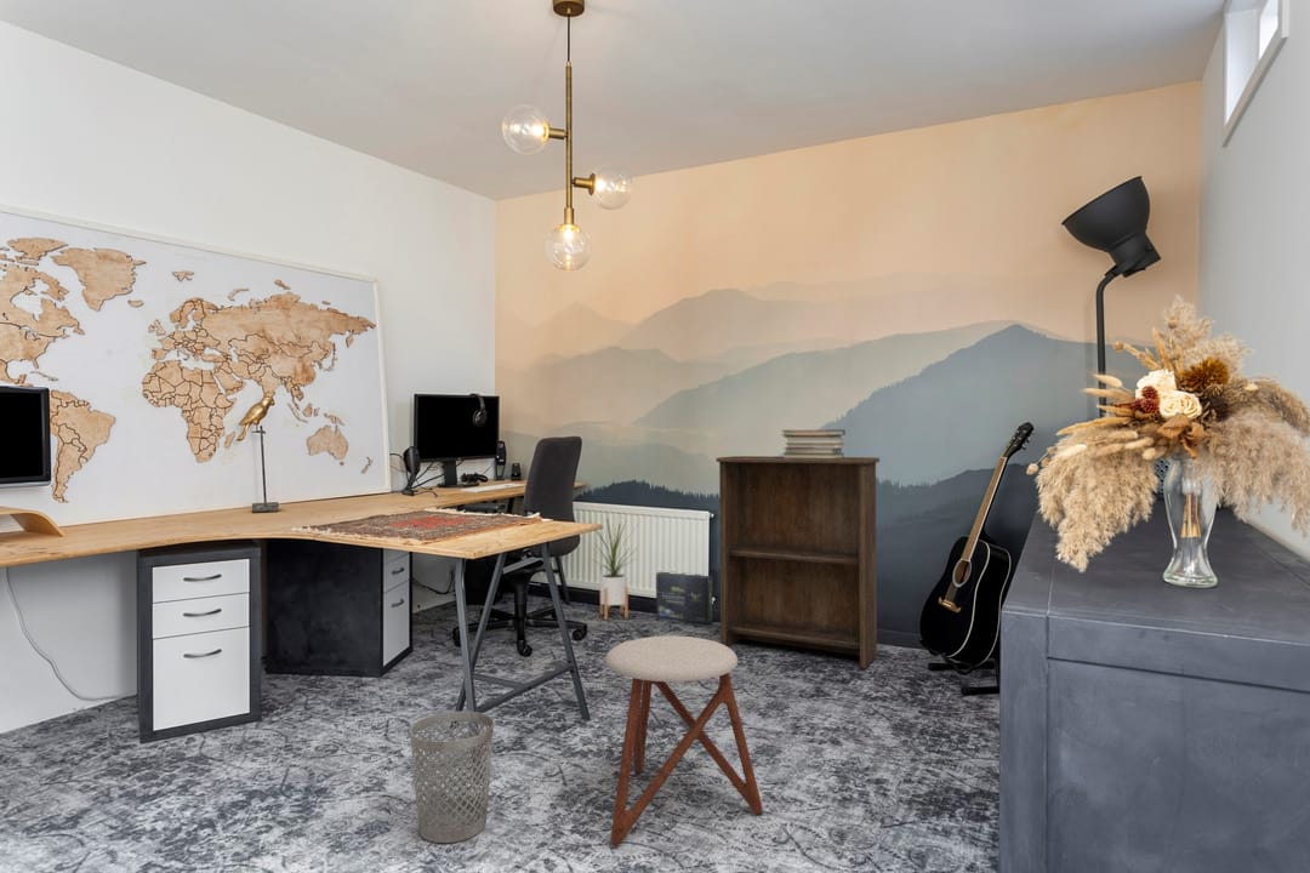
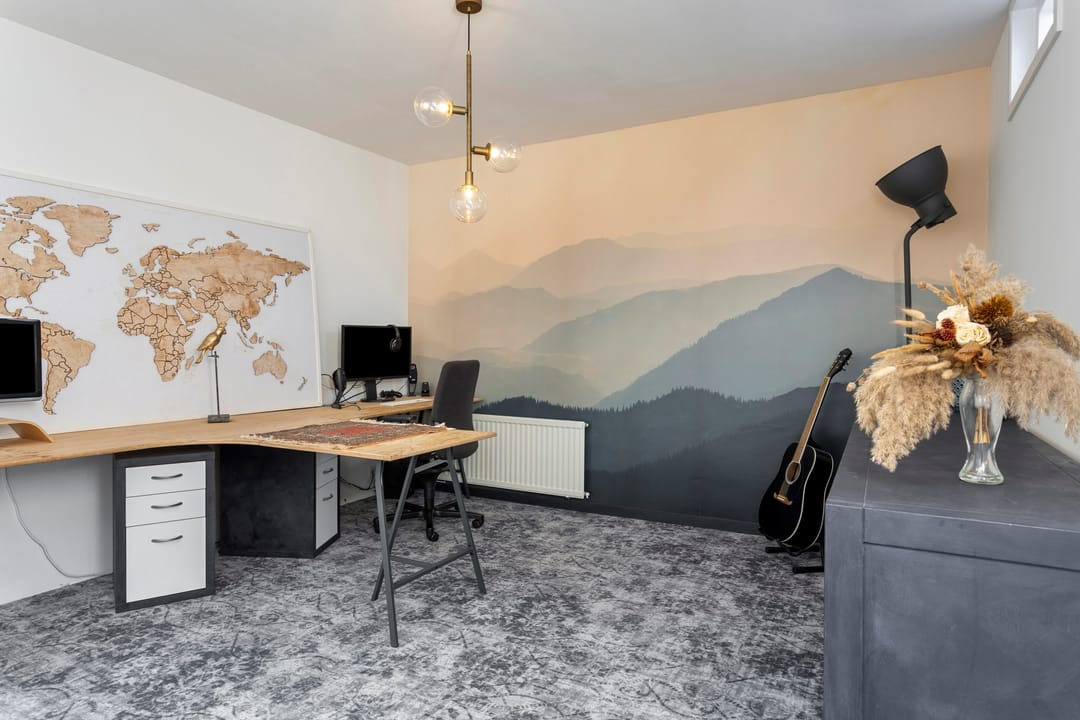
- stool (647, 729)
- box (684, 595)
- bookshelf (796, 554)
- book stack (813, 443)
- house plant (615, 563)
- wastebasket (452, 776)
